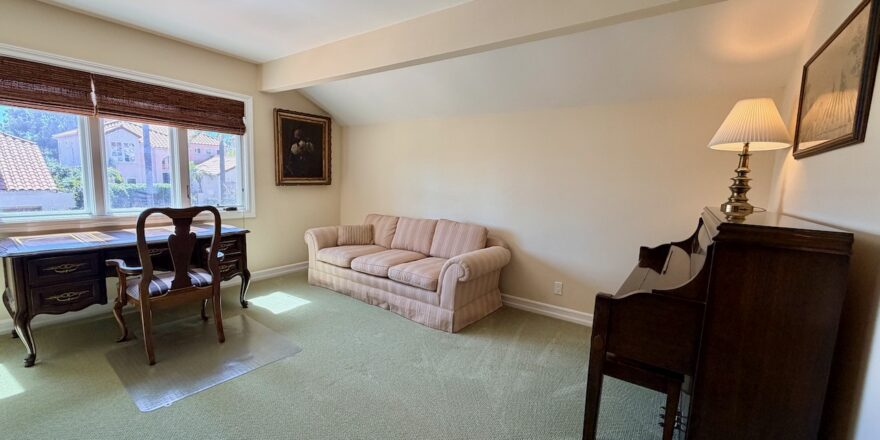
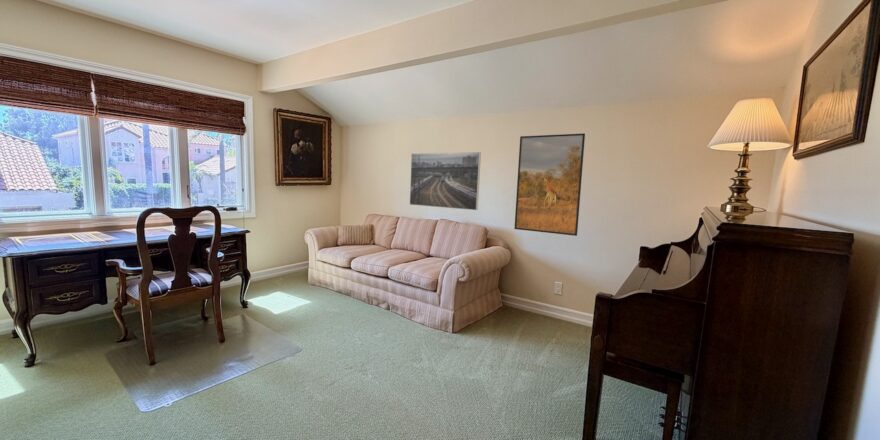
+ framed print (442, 180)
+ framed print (547, 184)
